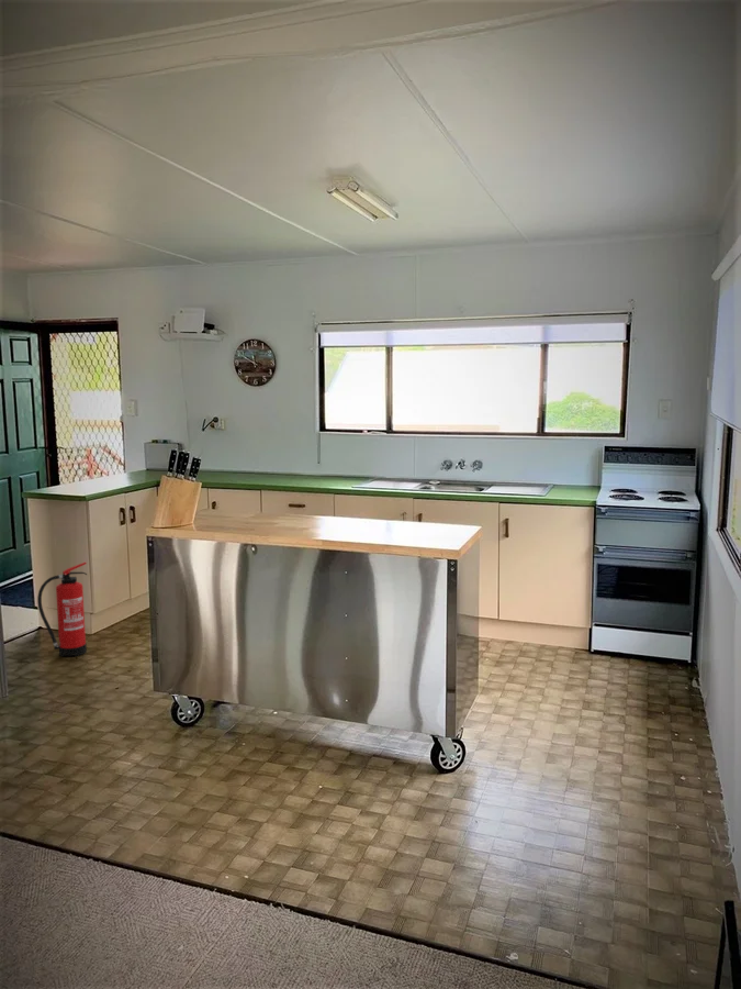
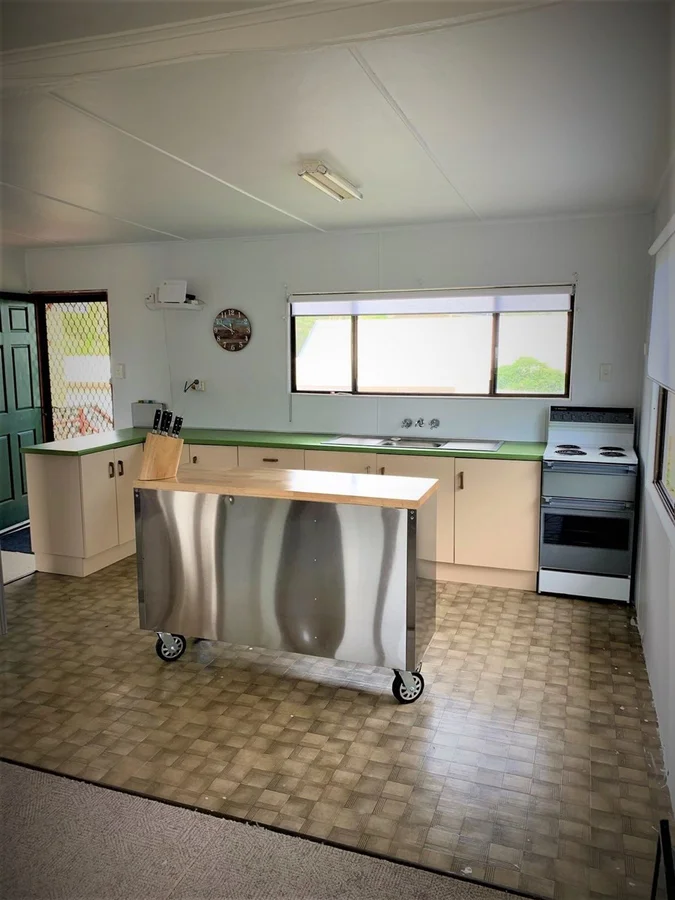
- fire extinguisher (64, 610)
